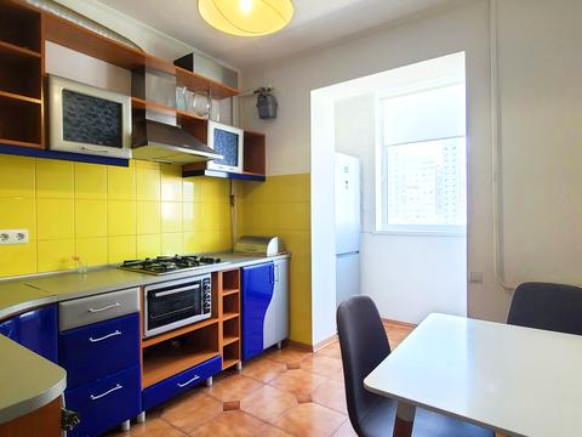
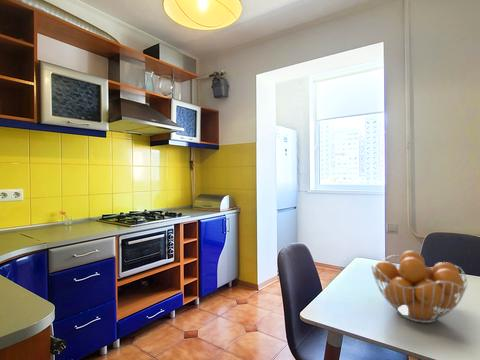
+ fruit basket (416, 284)
